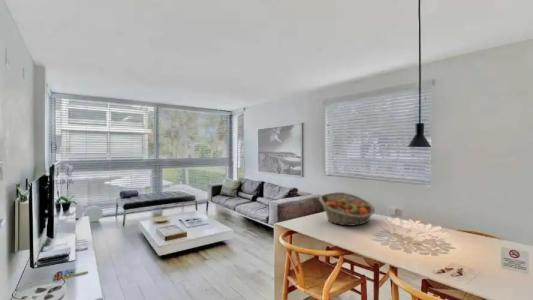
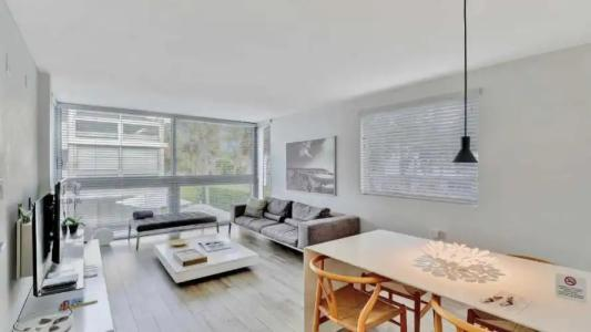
- fruit basket (346, 208)
